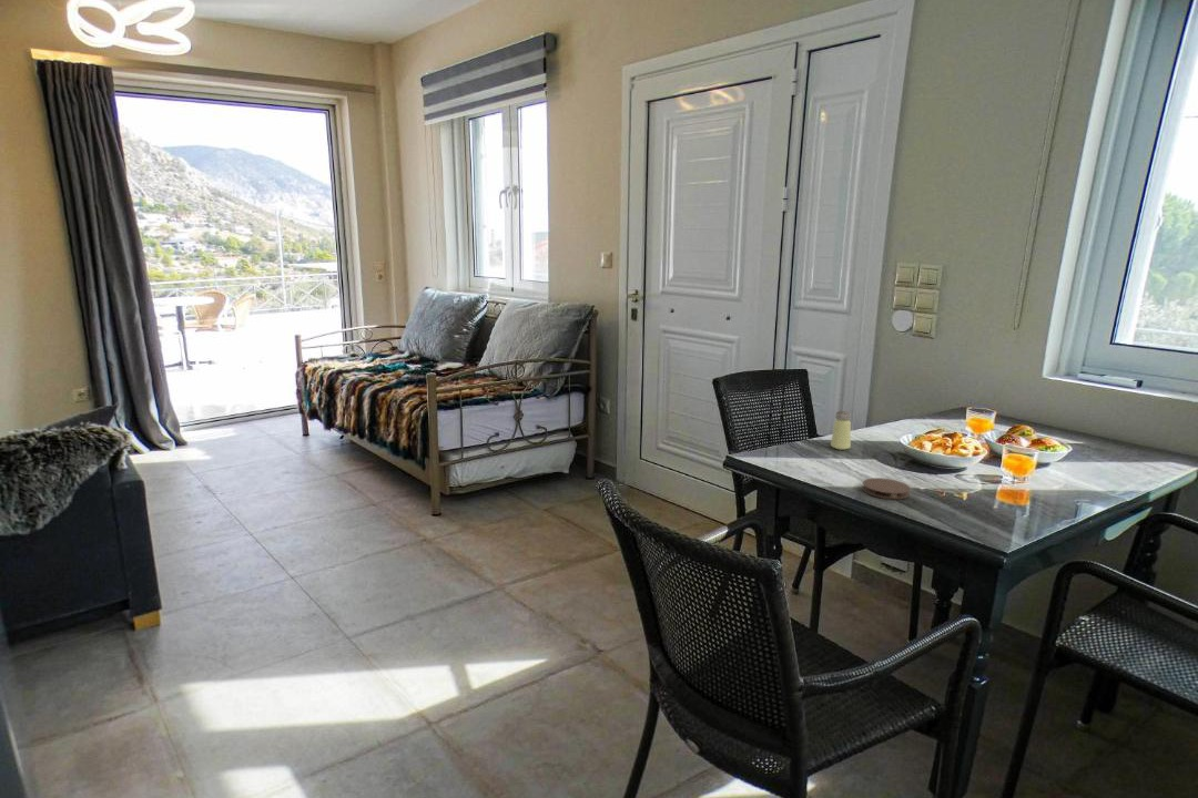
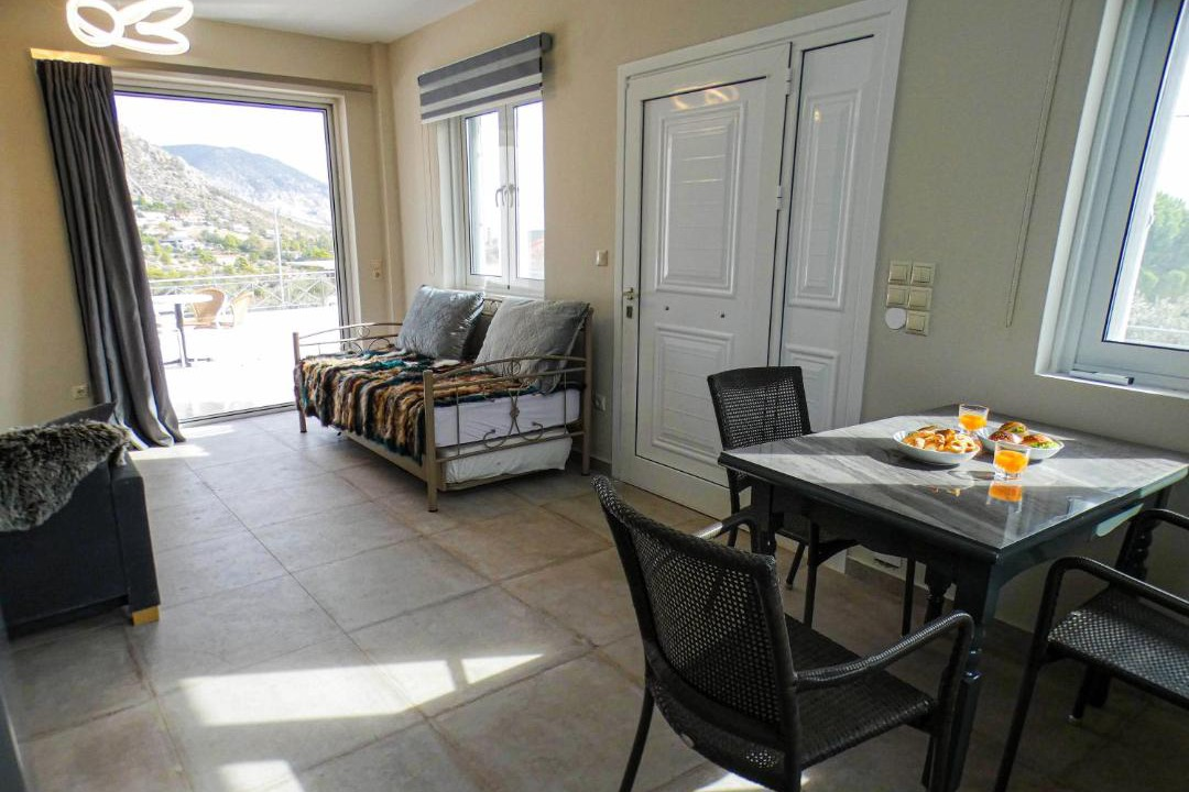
- coaster (885, 488)
- saltshaker (842, 429)
